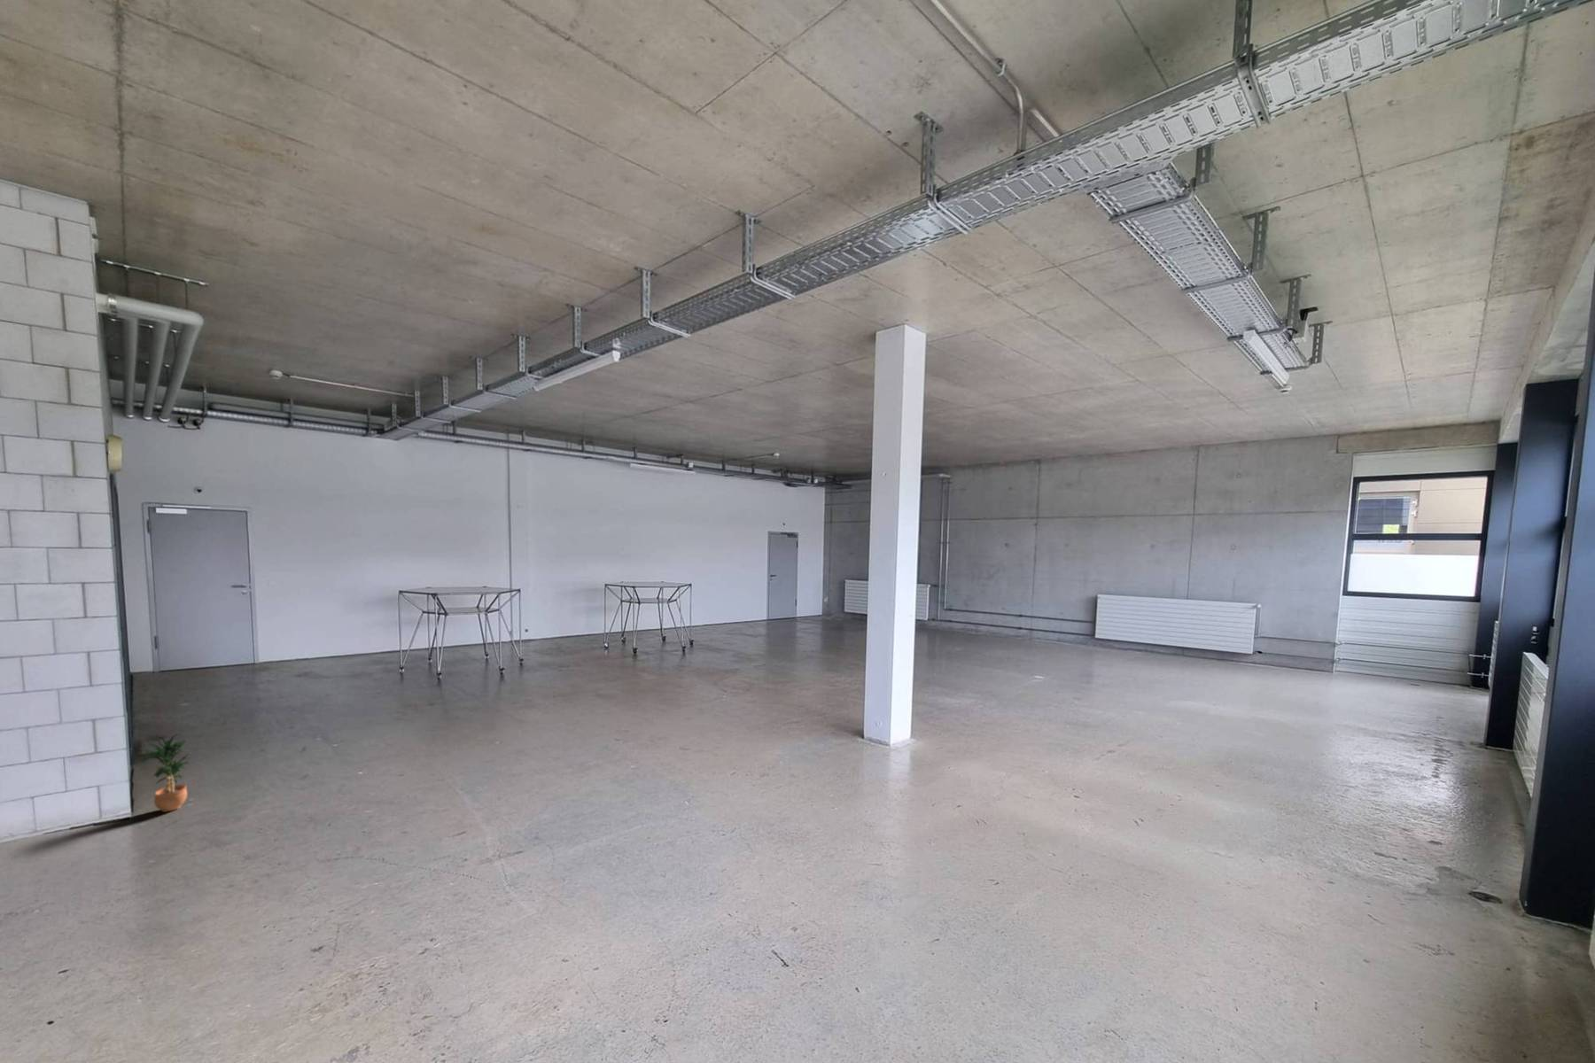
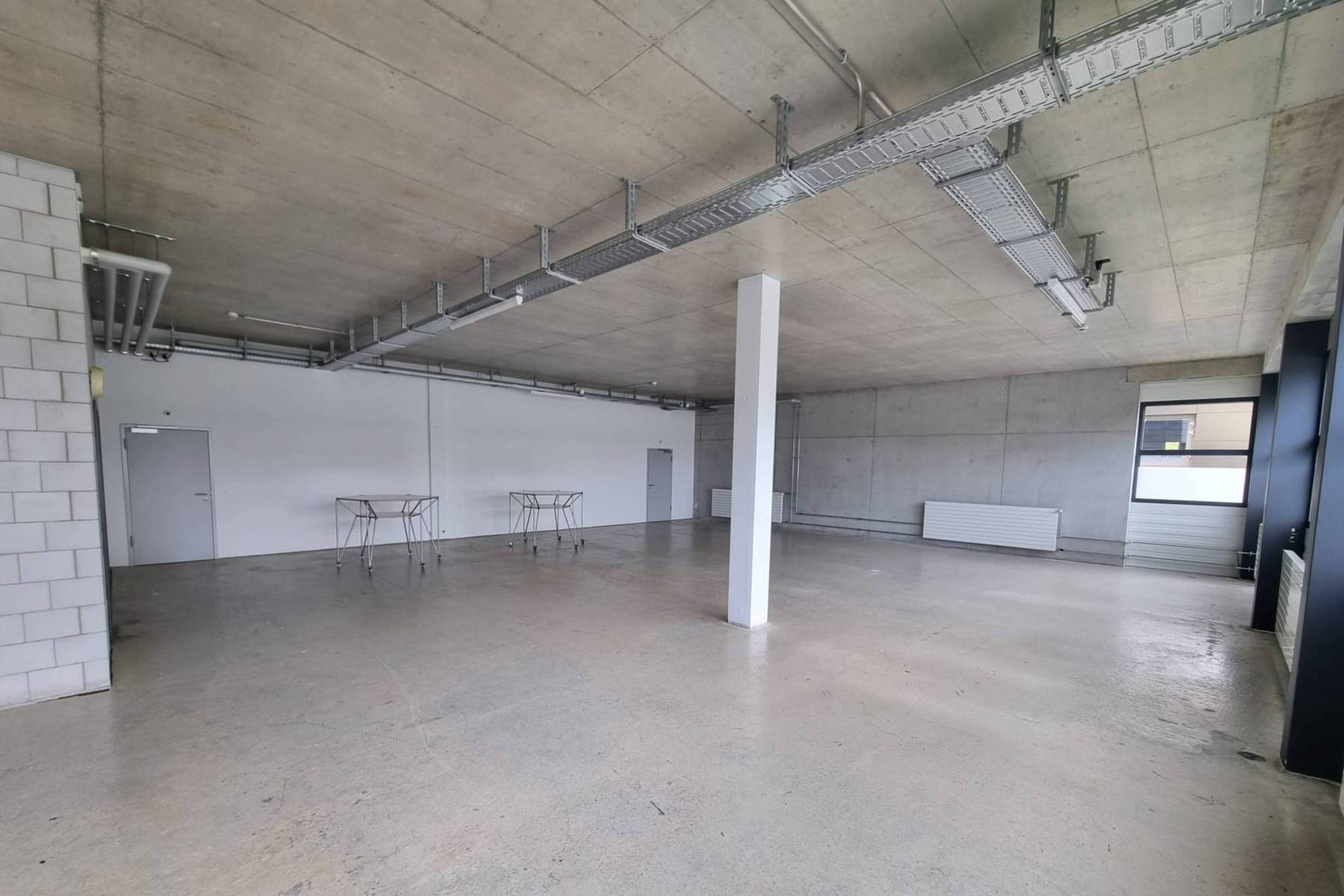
- potted plant (165, 770)
